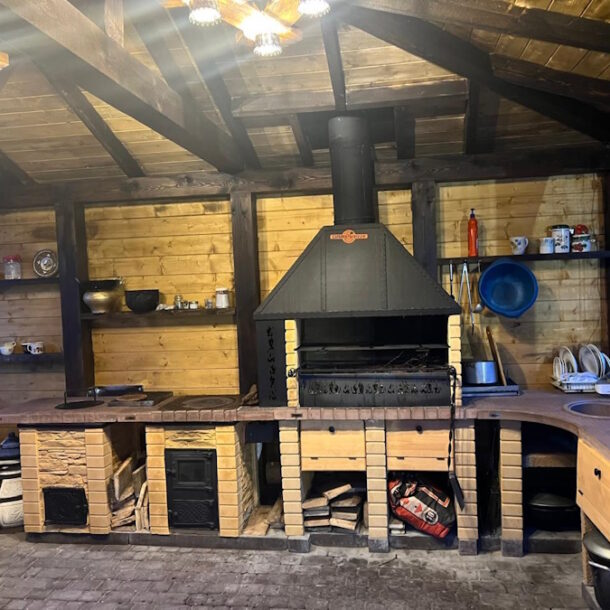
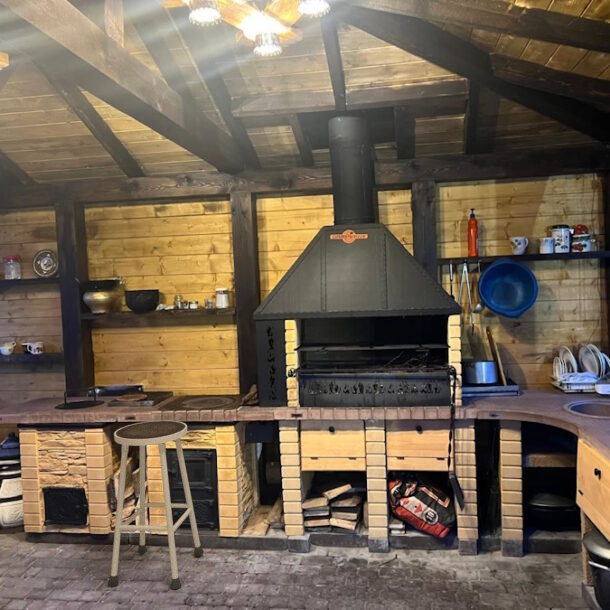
+ stool (154, 503)
